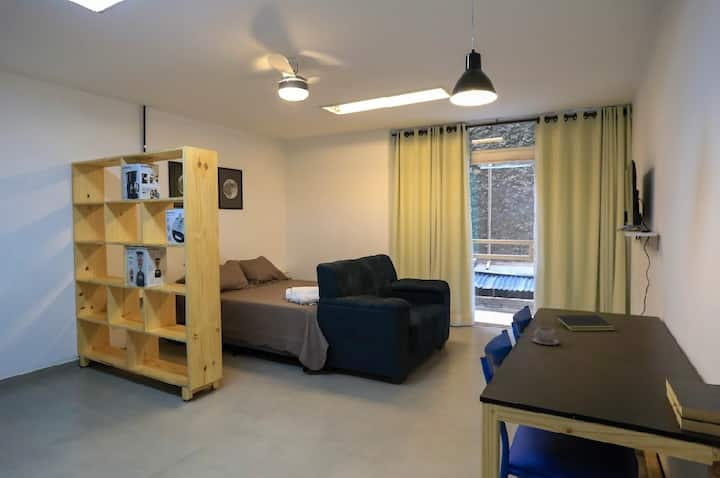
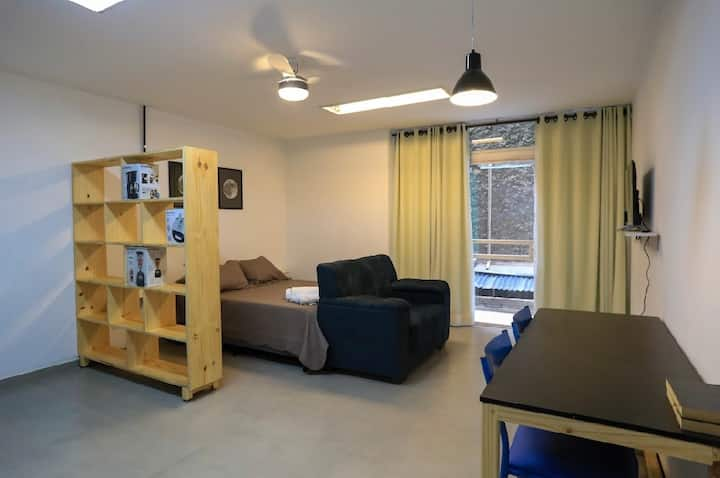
- notepad (584, 322)
- cup (545, 335)
